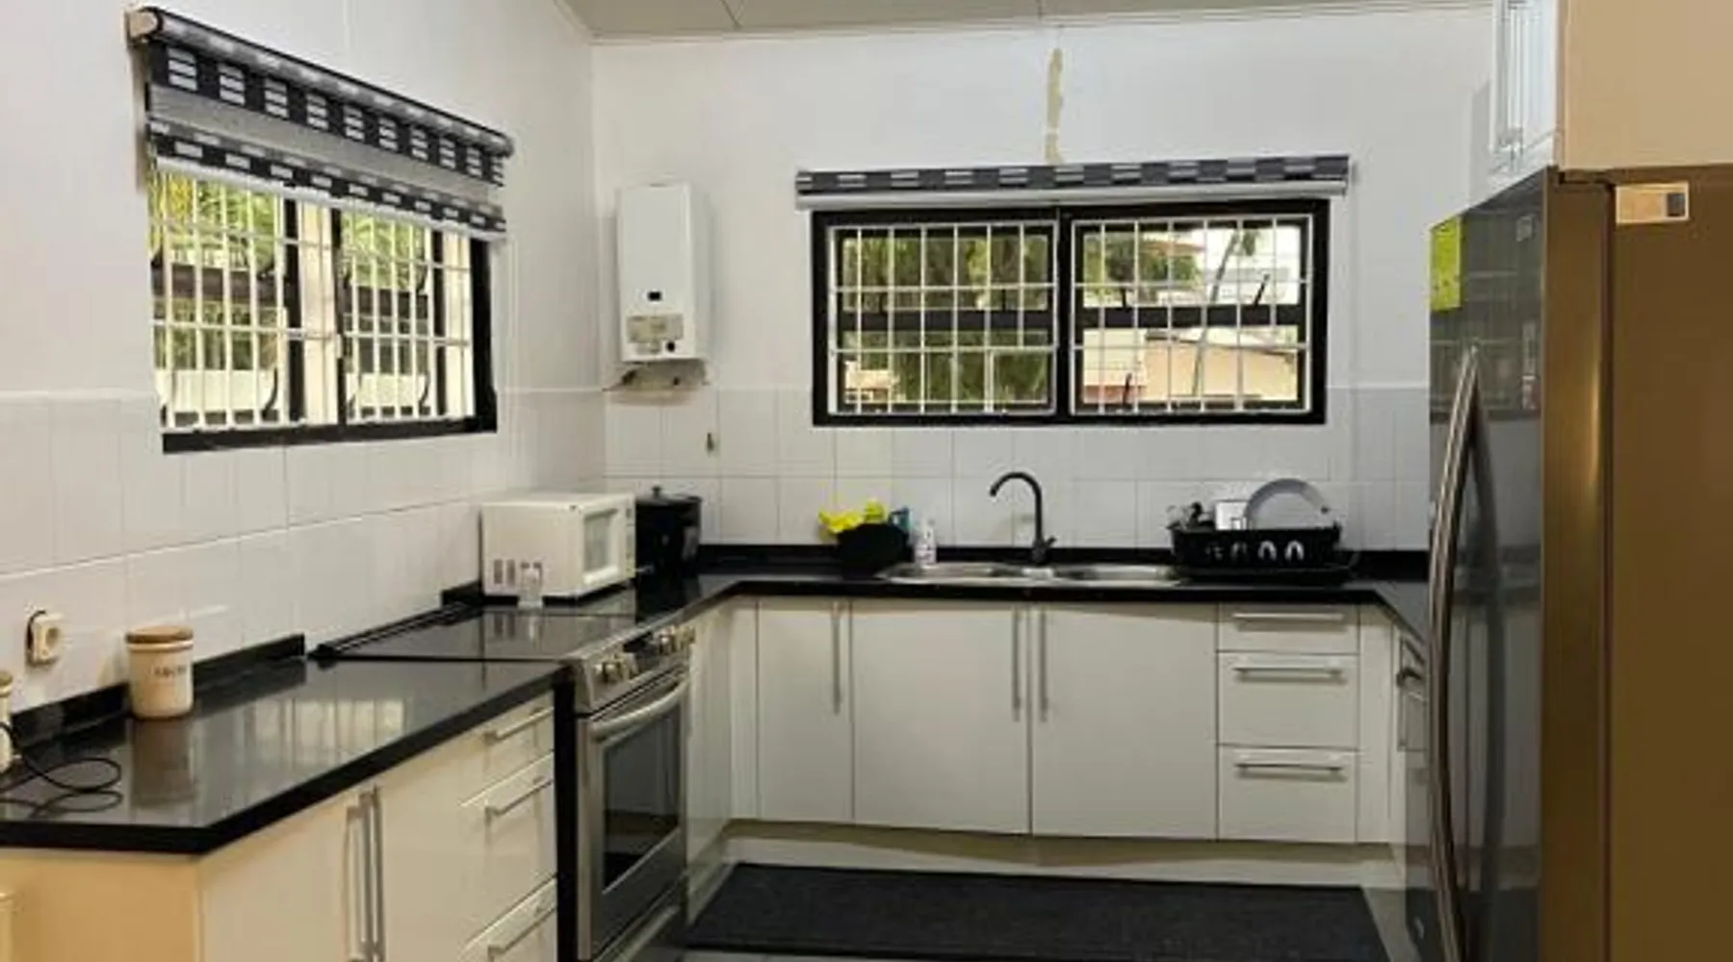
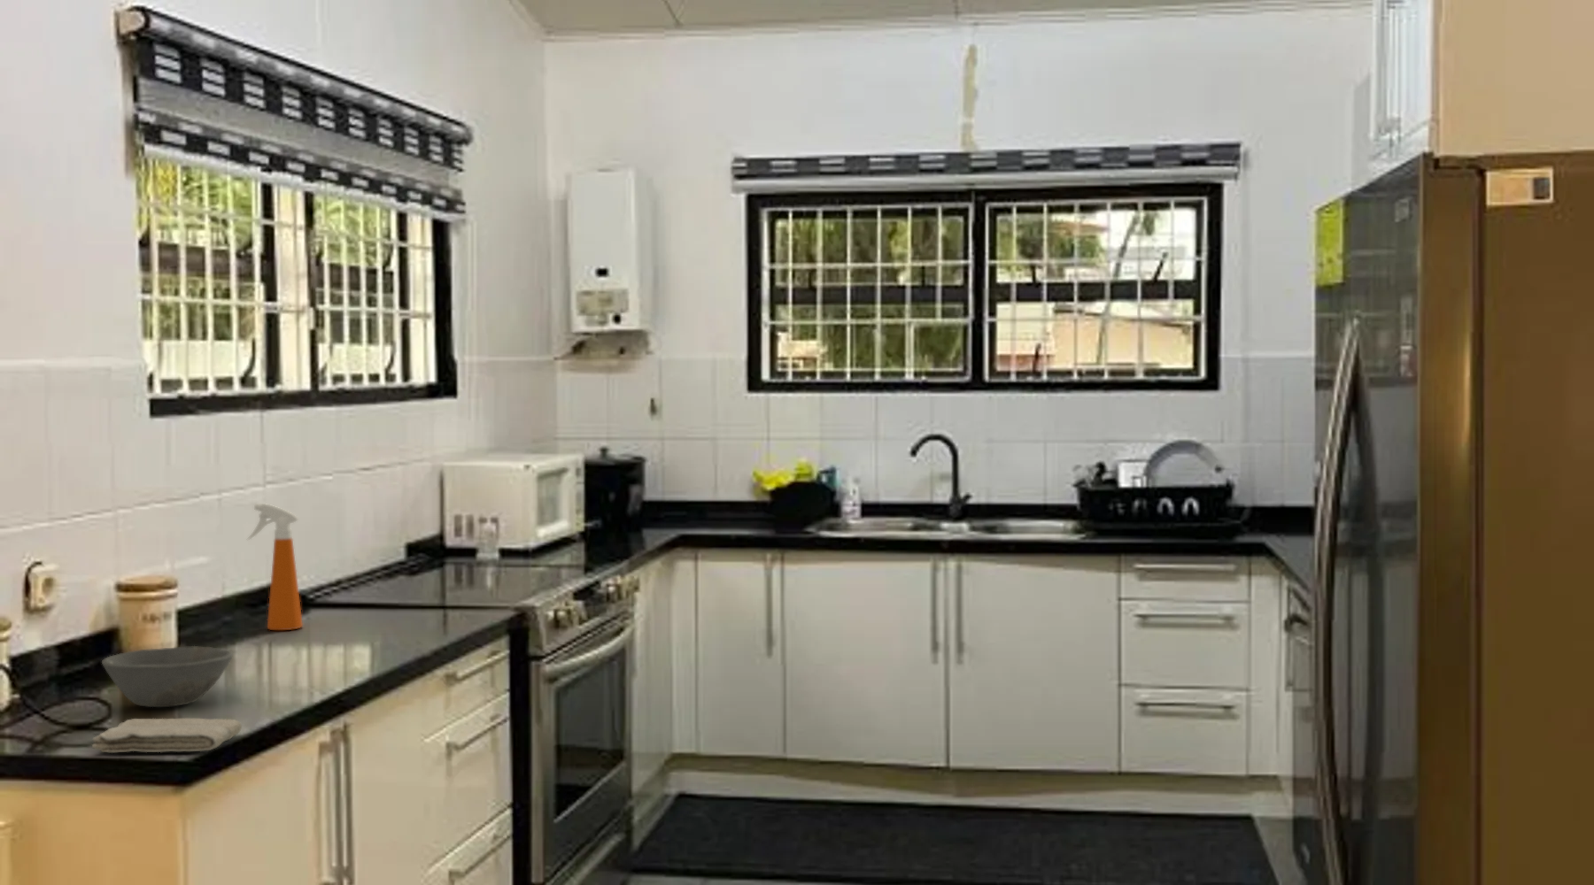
+ spray bottle (275, 566)
+ washcloth (168, 732)
+ bowl (168, 678)
